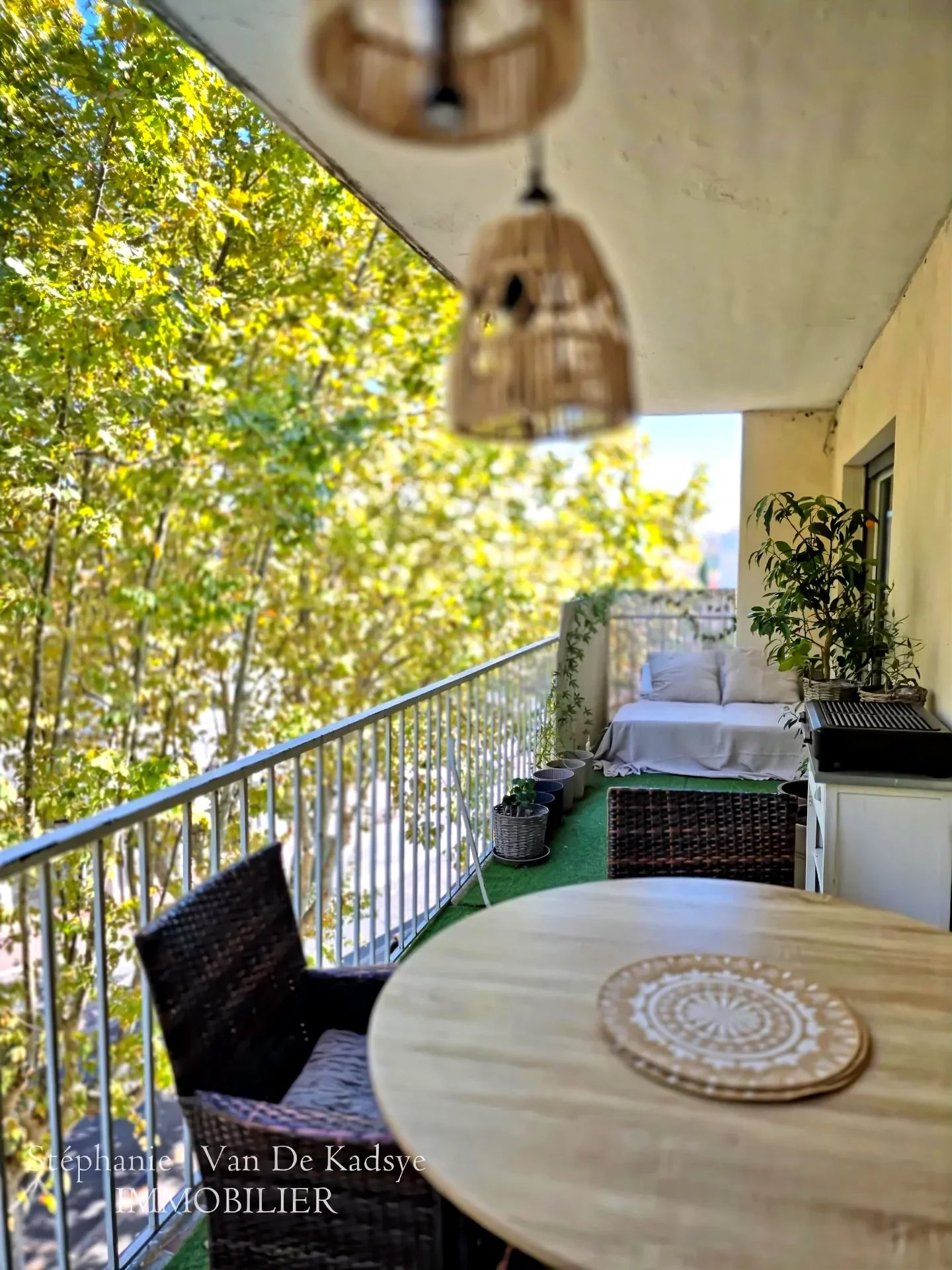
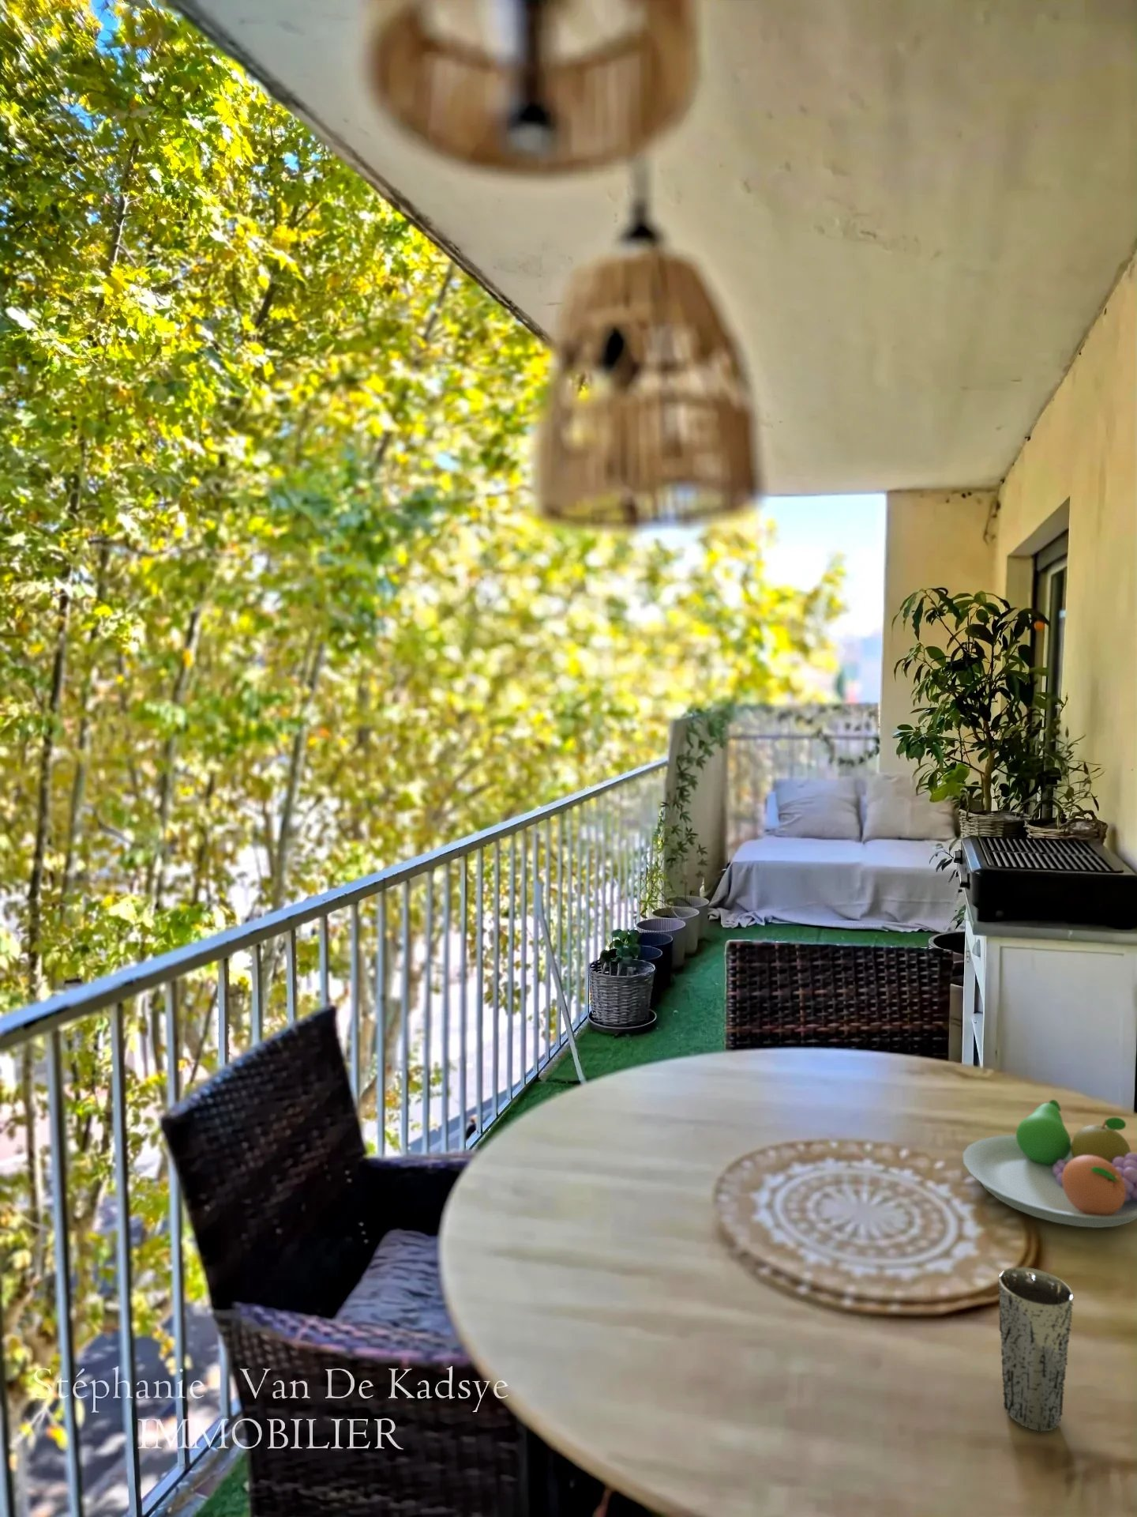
+ fruit bowl (1061, 1154)
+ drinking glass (1033, 1350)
